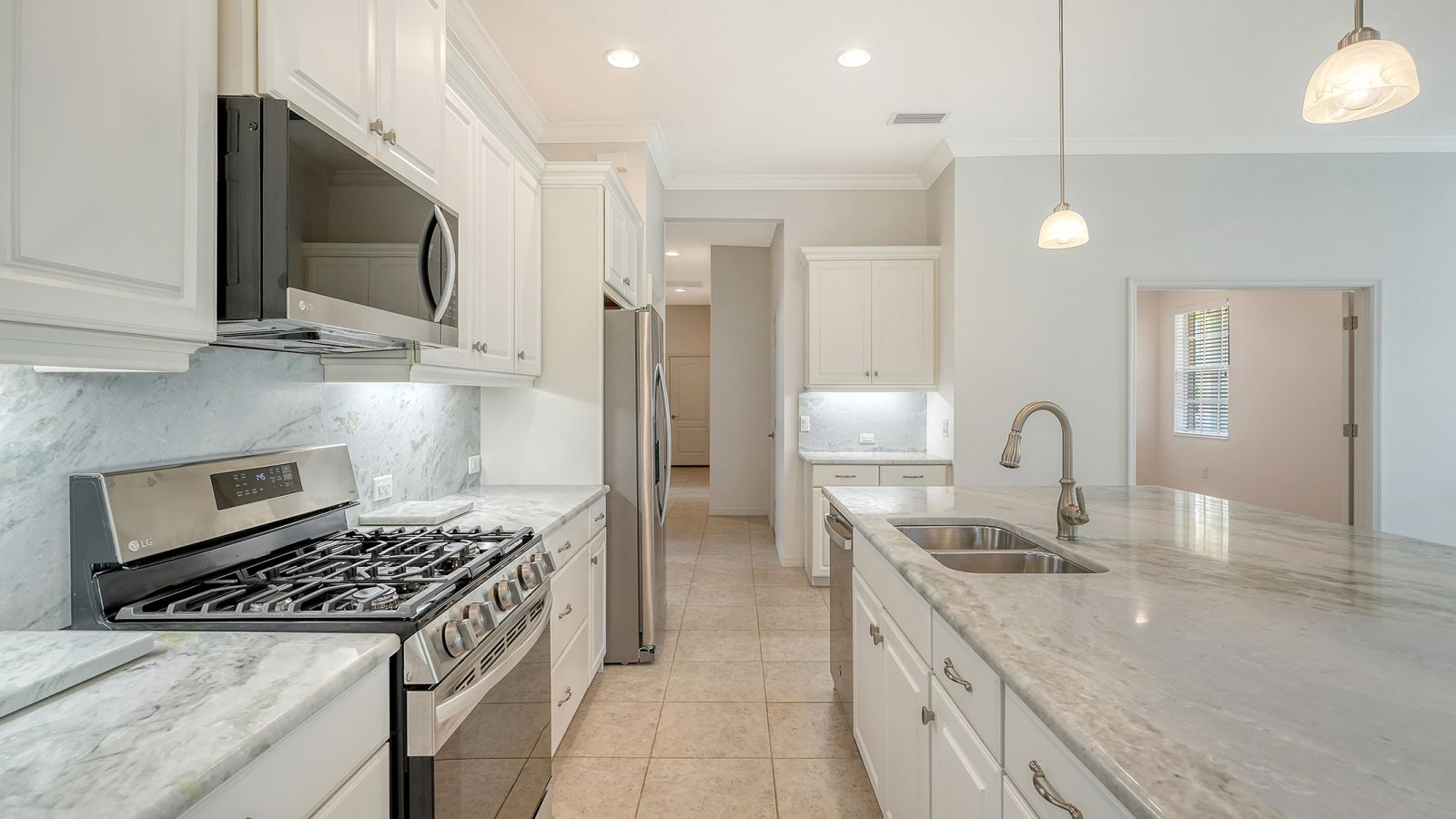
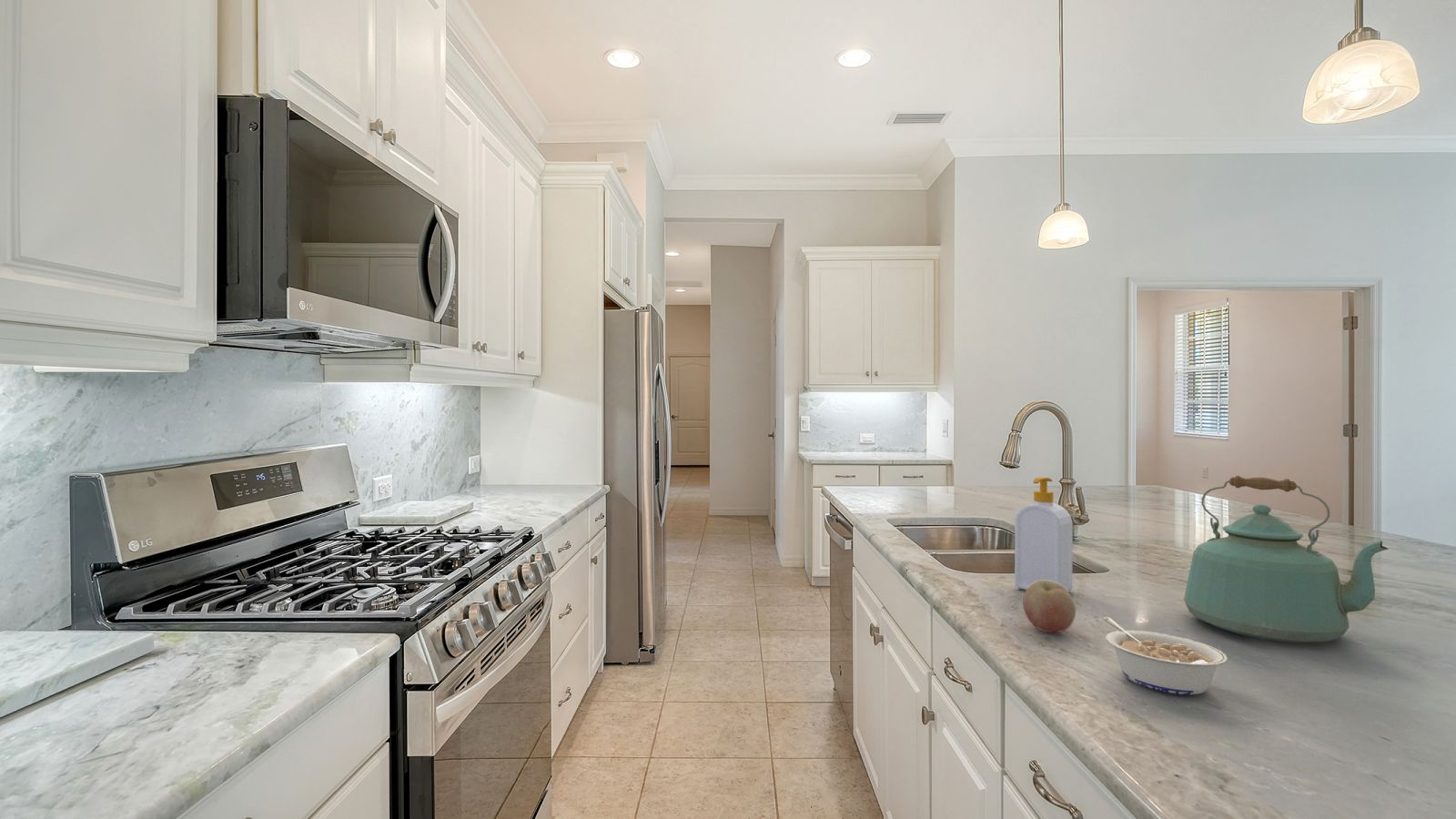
+ soap bottle (1042, 533)
+ legume (1158, 659)
+ fruit (1048, 606)
+ kettle (1278, 553)
